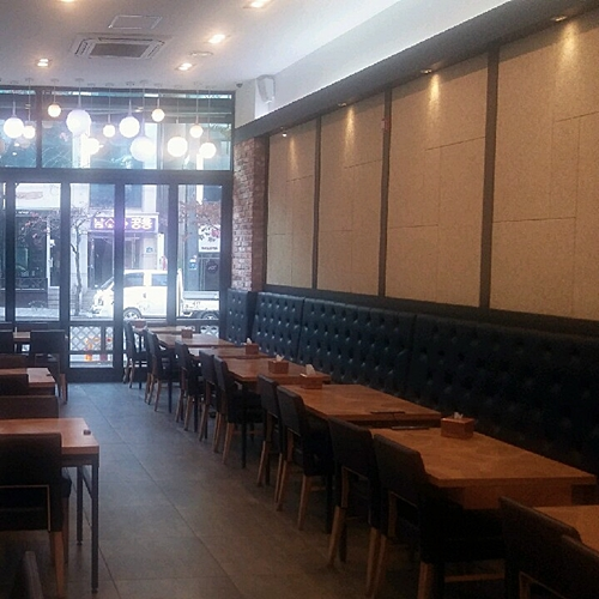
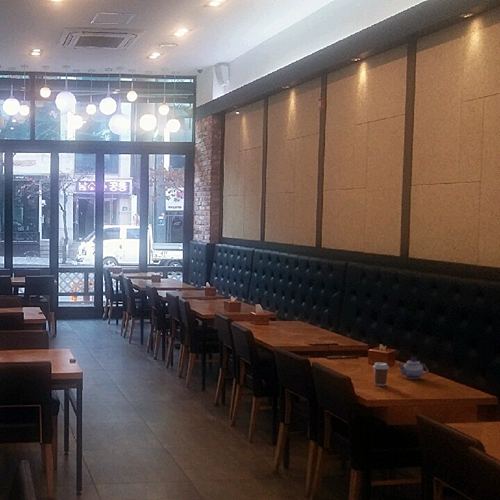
+ teapot (412, 367)
+ coffee cup (380, 374)
